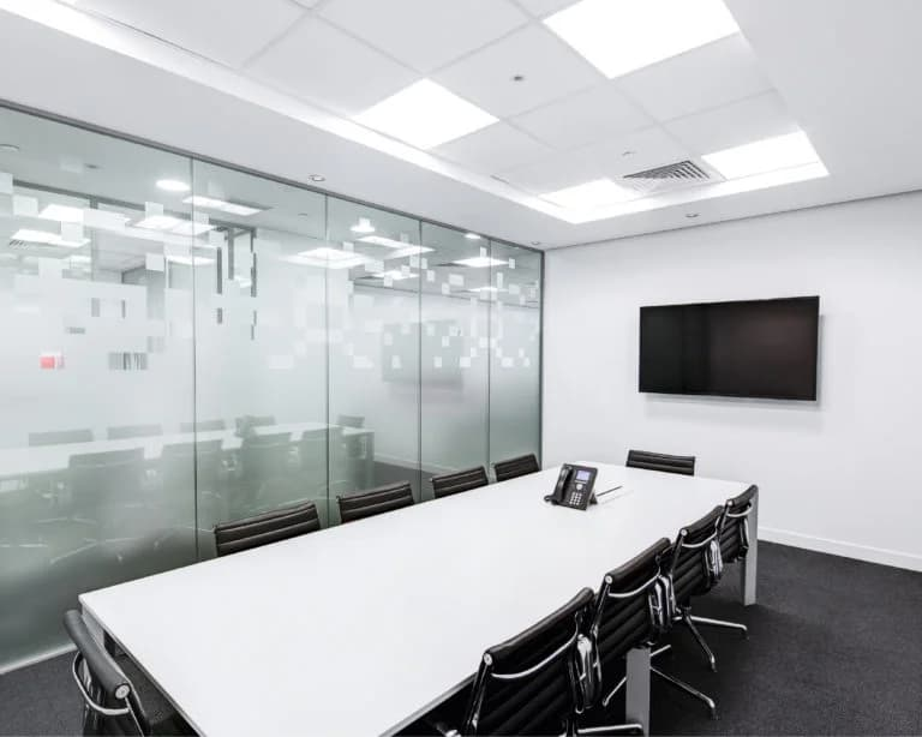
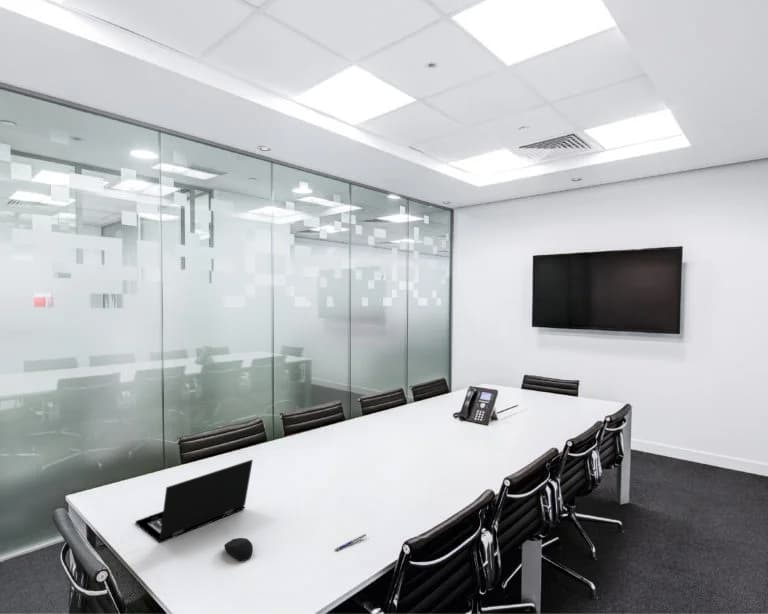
+ laptop (195, 490)
+ computer mouse (238, 546)
+ pen (351, 541)
